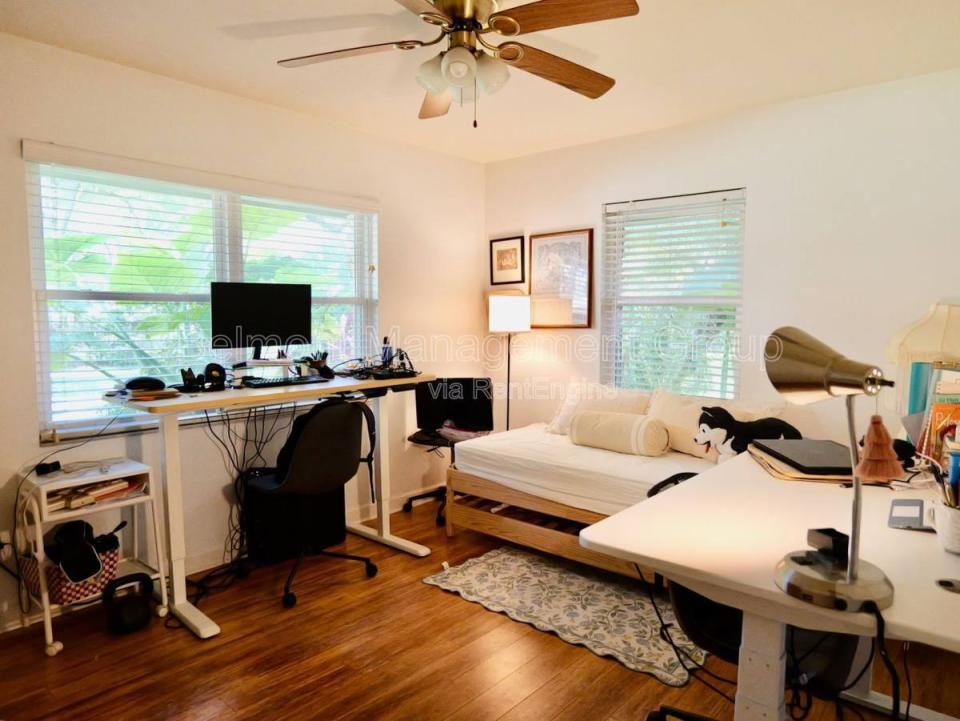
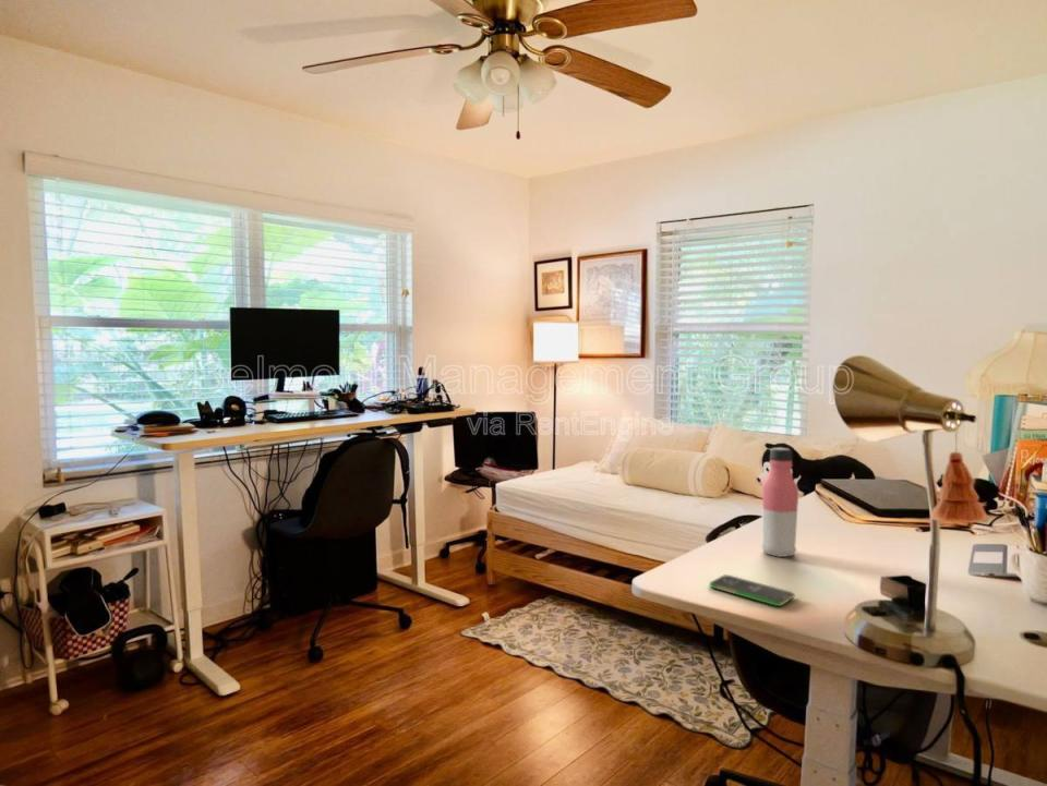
+ smartphone (750, 589)
+ water bottle (779, 500)
